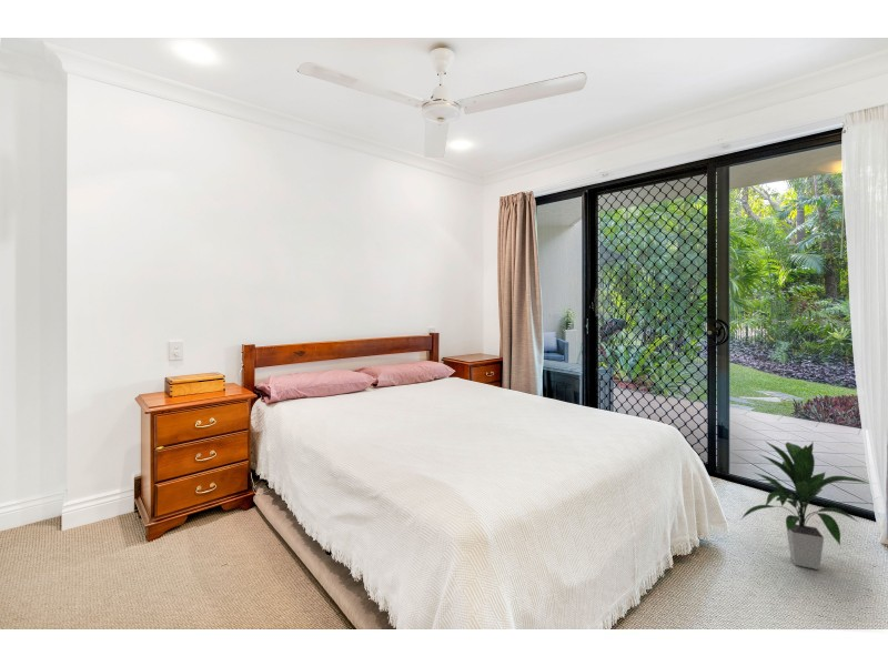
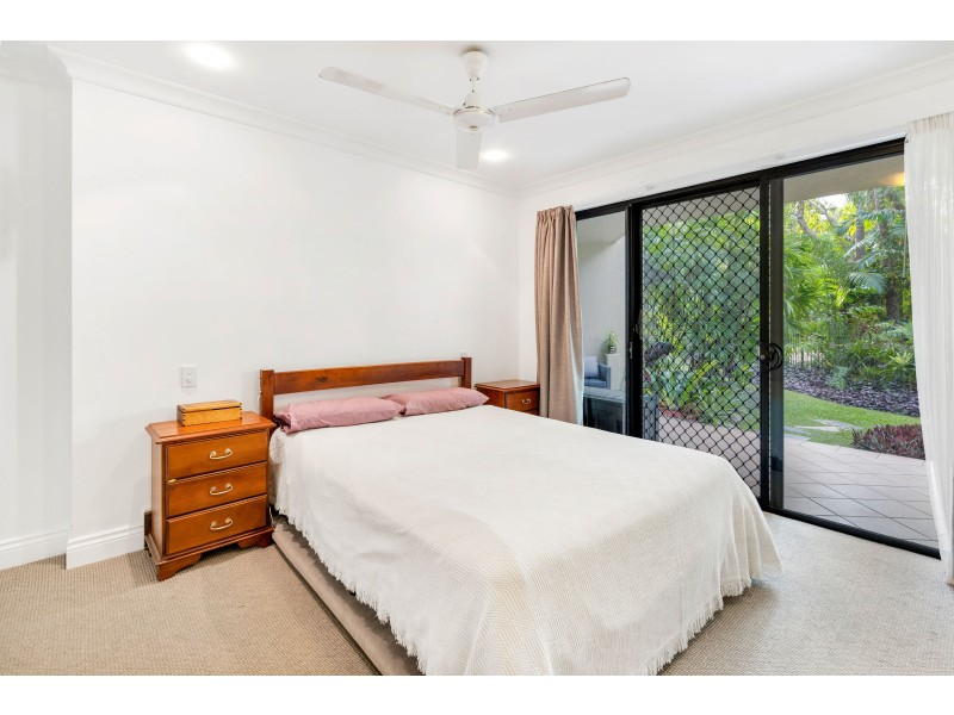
- indoor plant (798, 497)
